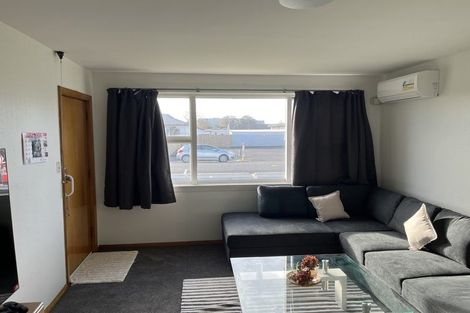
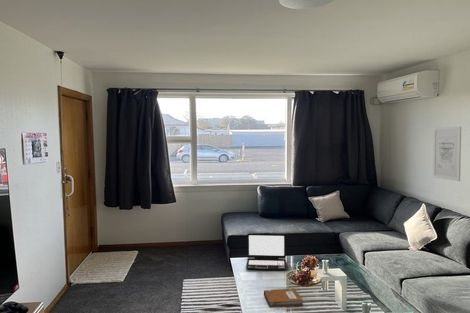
+ wall art (446, 153)
+ notebook (283, 296)
+ laptop (266, 251)
